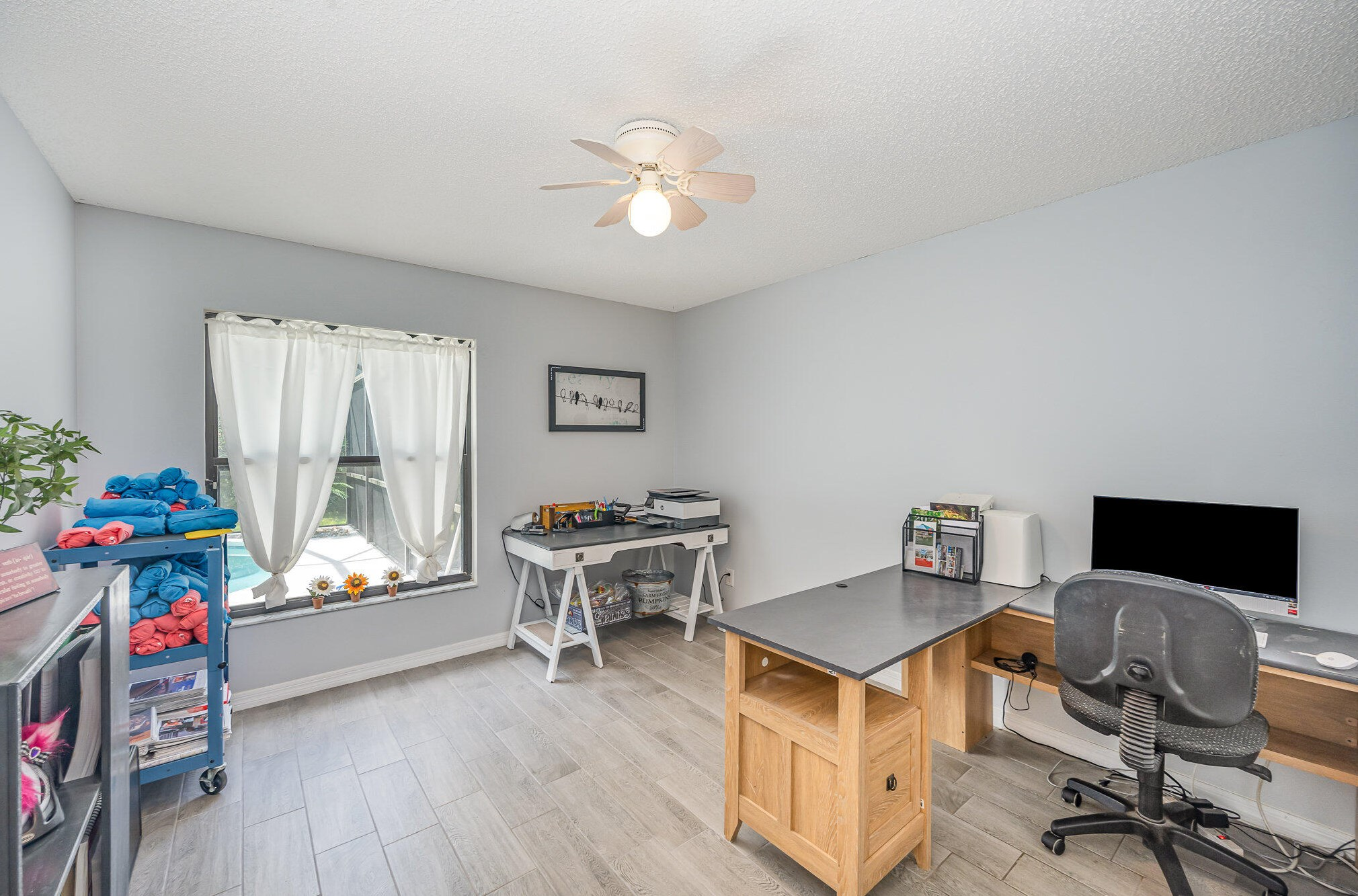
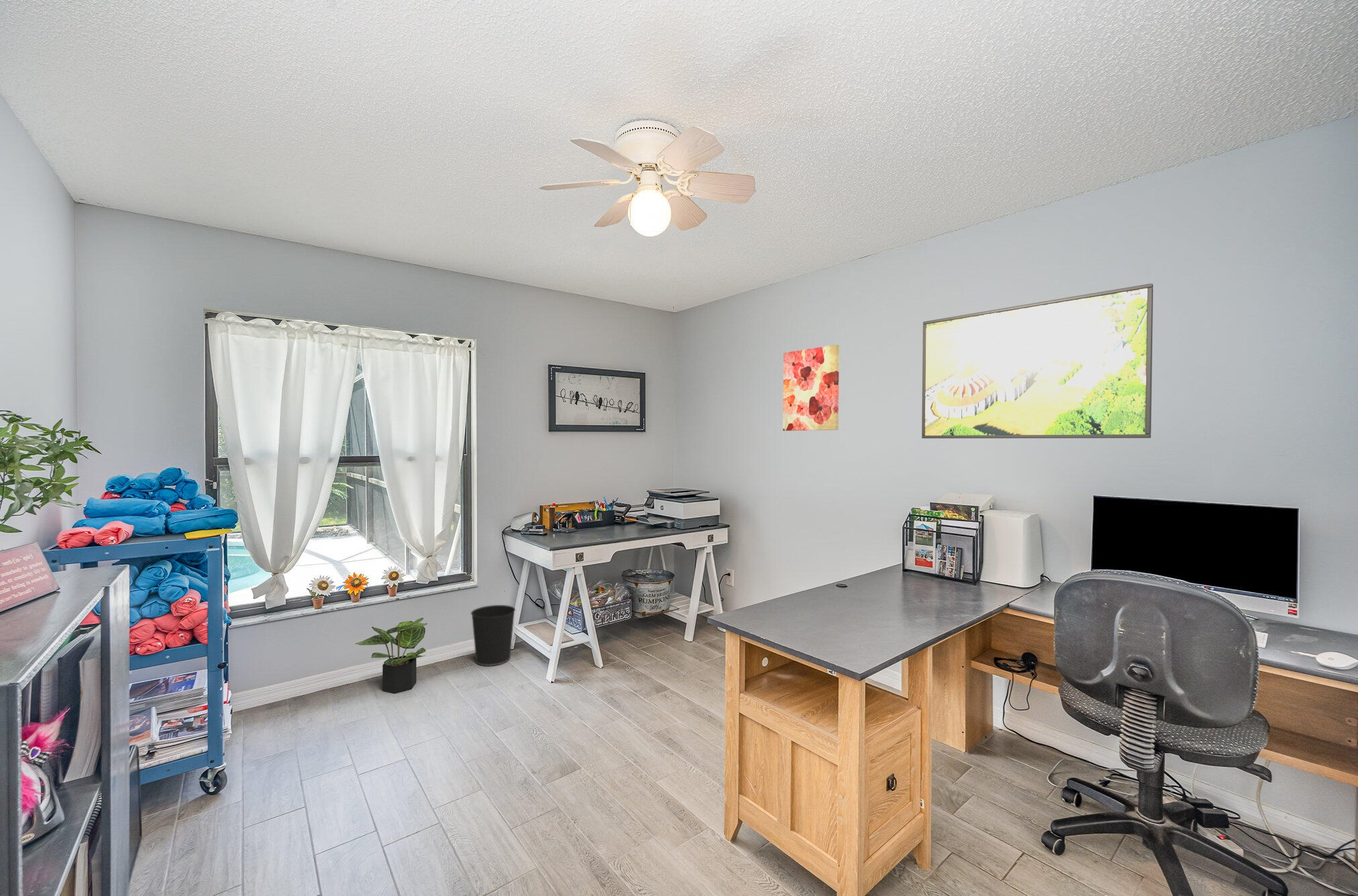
+ wastebasket (493, 635)
+ potted plant (397, 652)
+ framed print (1021, 372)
+ wall art (809, 389)
